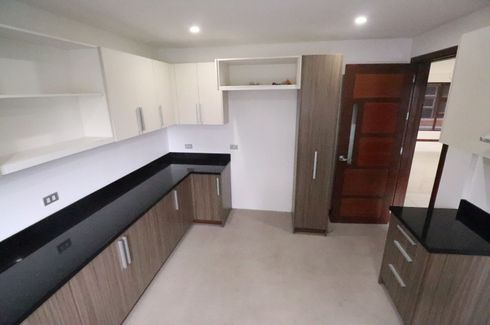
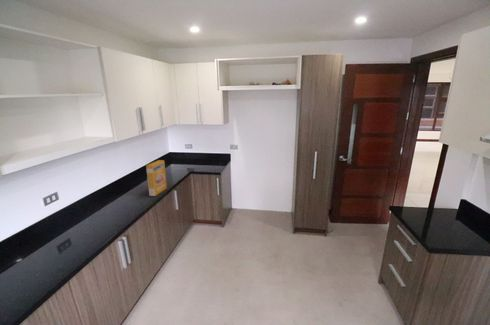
+ cereal box (157, 177)
